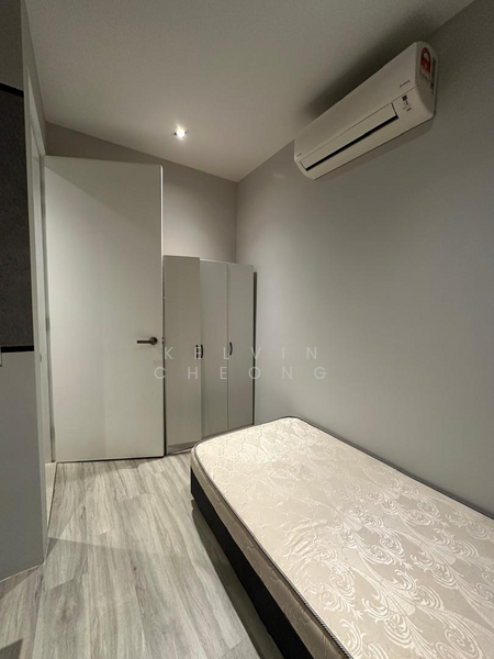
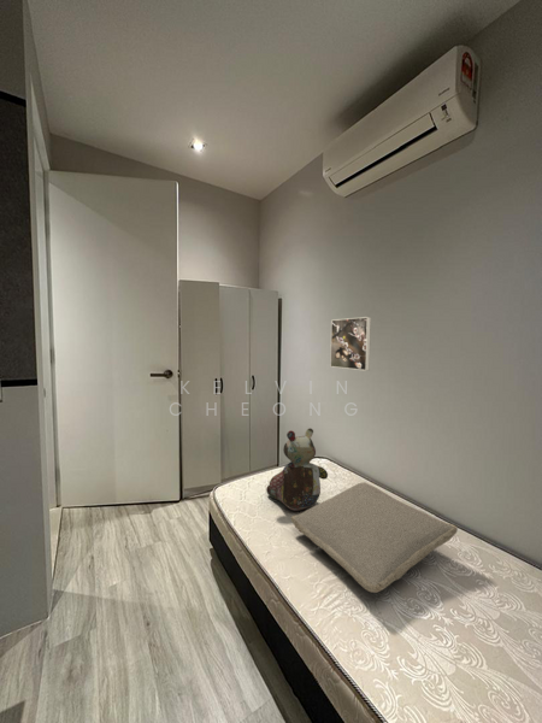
+ stuffed bear (293, 464)
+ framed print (348, 343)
+ pillow (369, 527)
